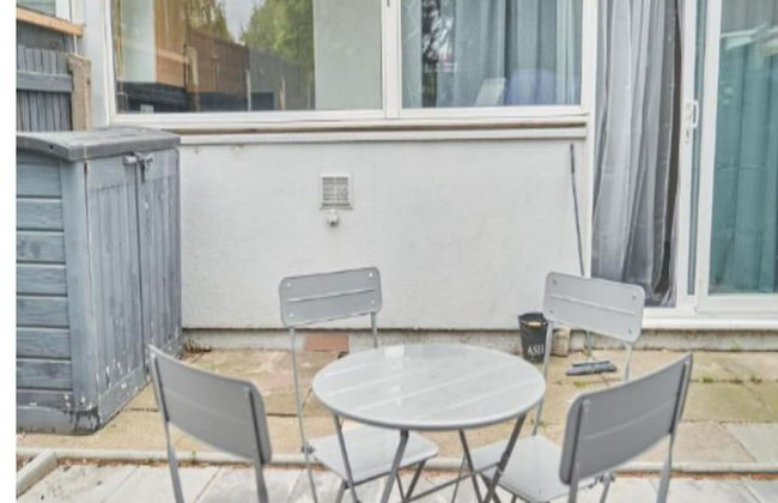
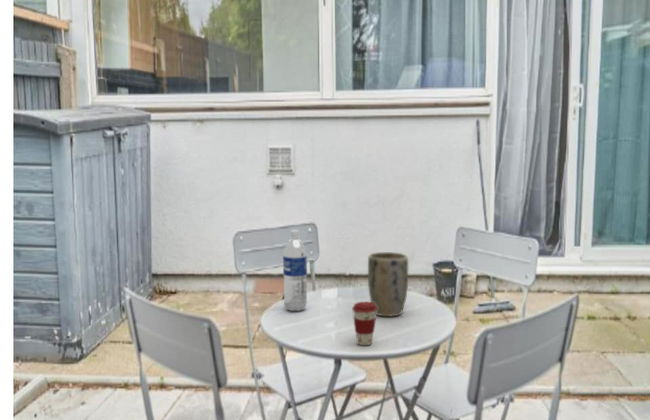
+ plant pot (387, 284)
+ coffee cup (364, 323)
+ water bottle (295, 270)
